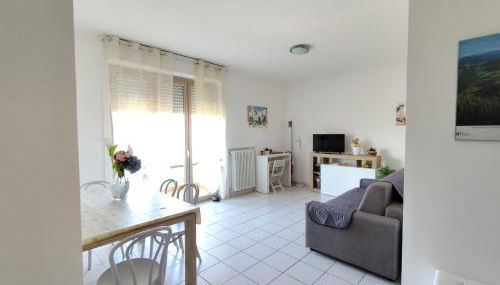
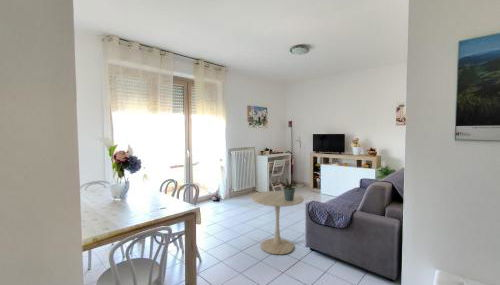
+ potted plant (287, 188)
+ side table (277, 221)
